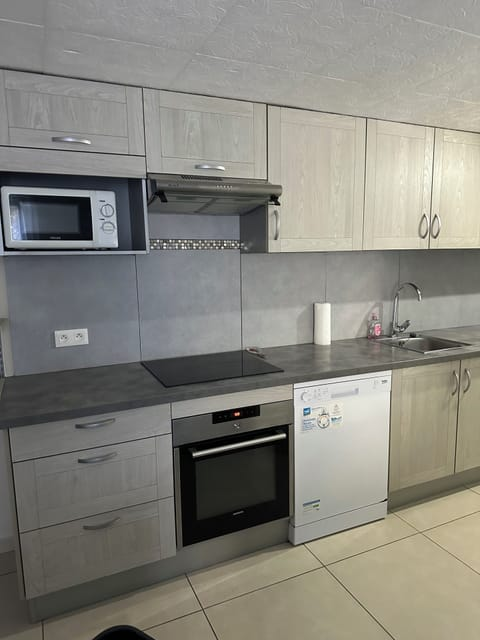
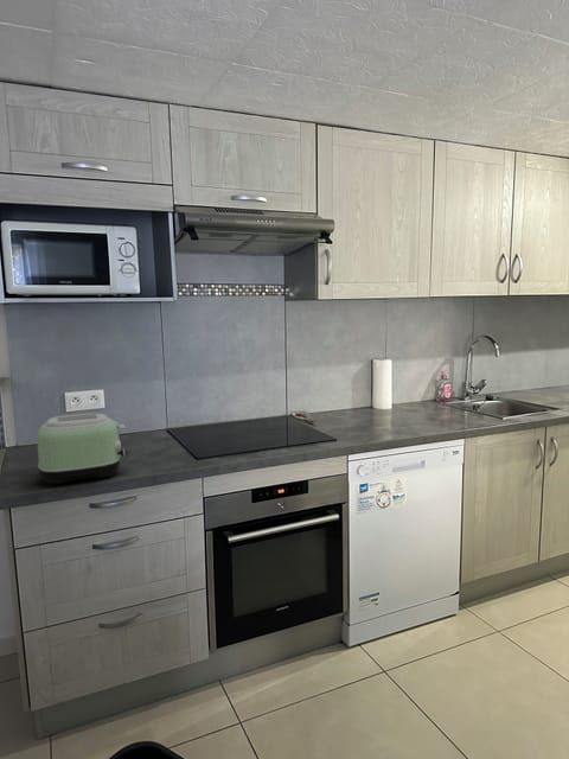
+ toaster (82, 446)
